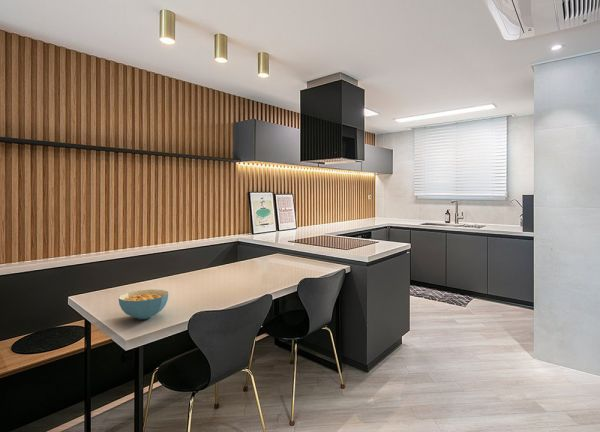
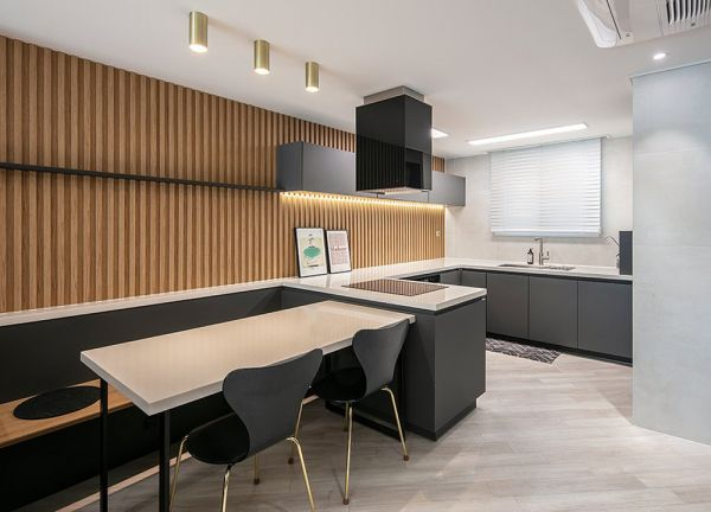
- cereal bowl (144, 306)
